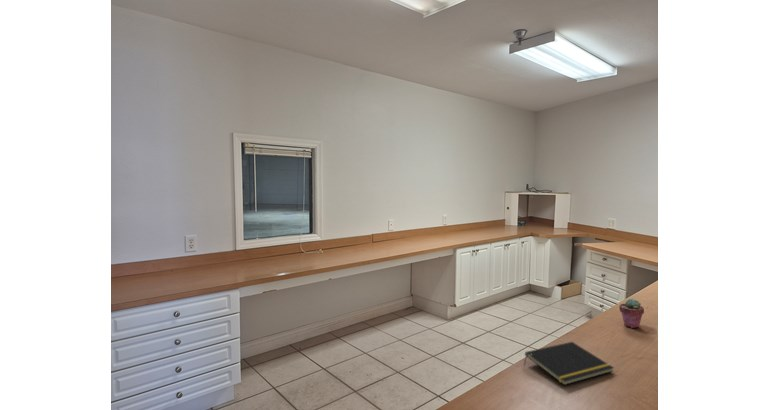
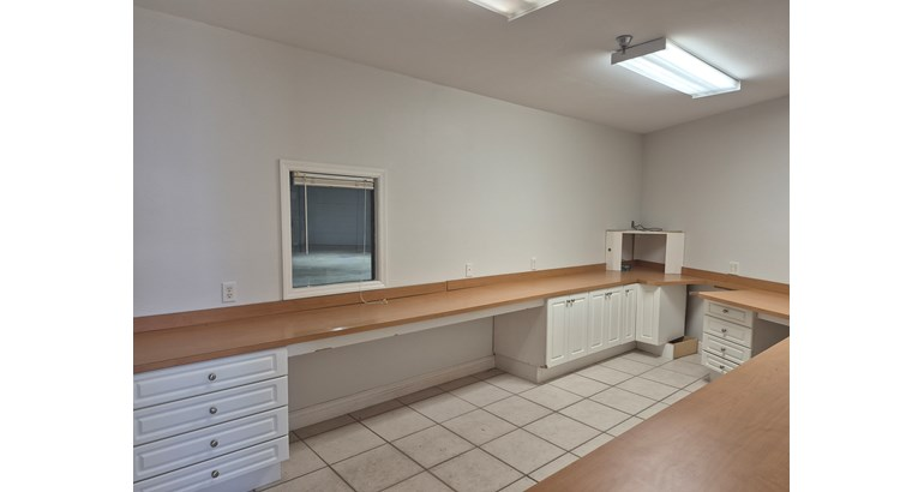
- notepad (568, 361)
- potted succulent (631, 312)
